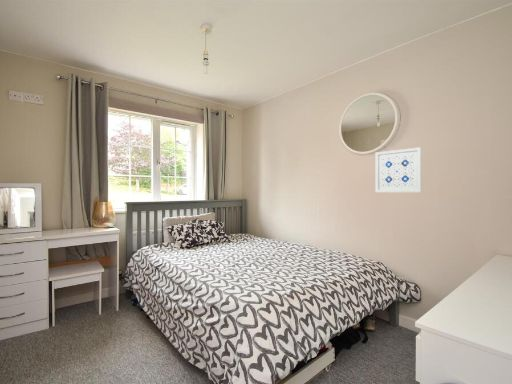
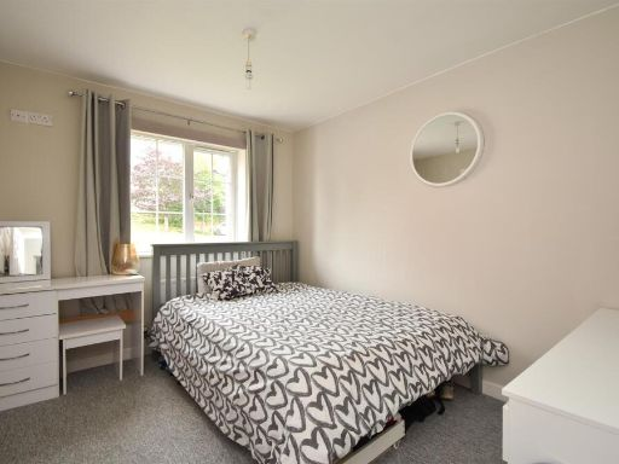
- wall art (397, 171)
